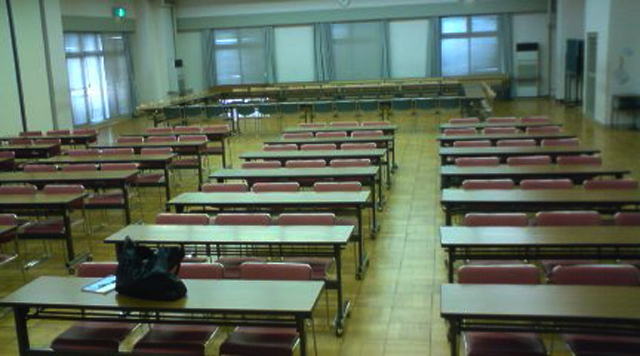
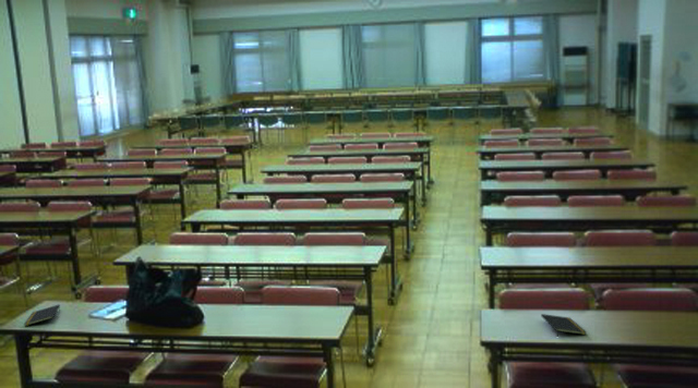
+ notepad (563, 324)
+ notepad (43, 314)
